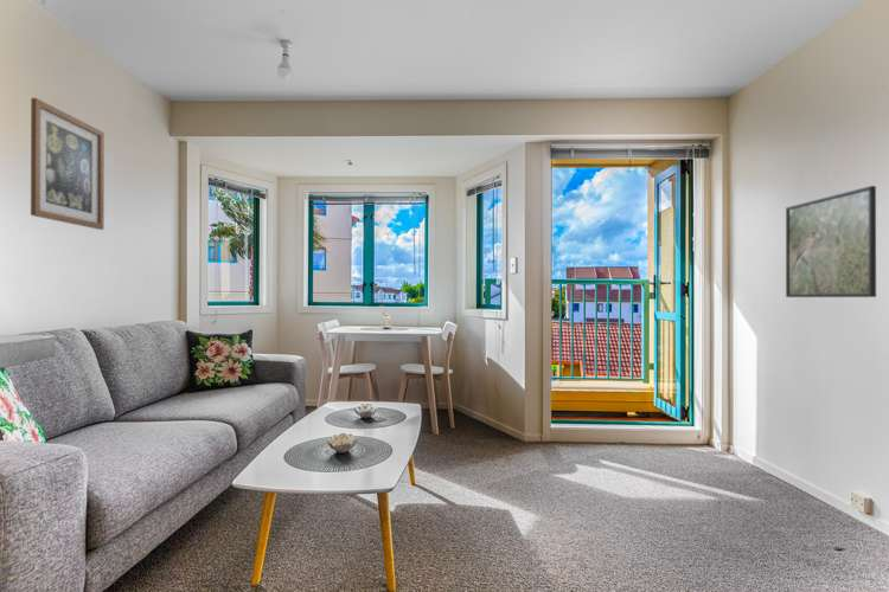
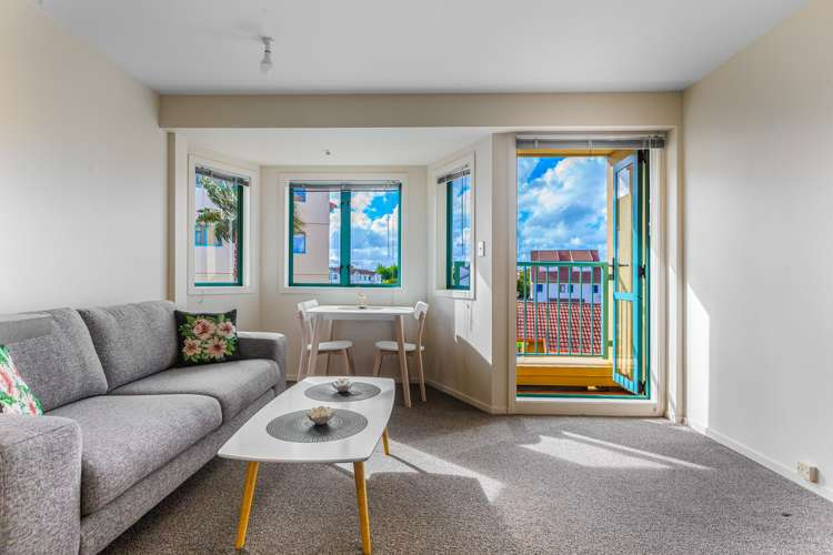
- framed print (825, 247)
- wall art (70, 169)
